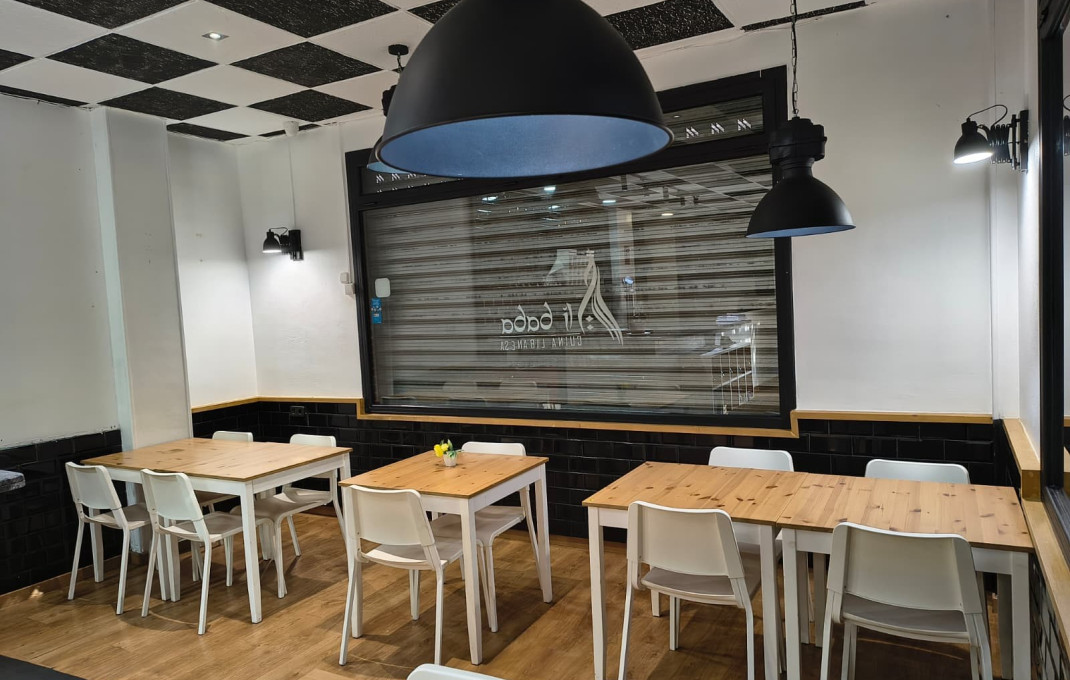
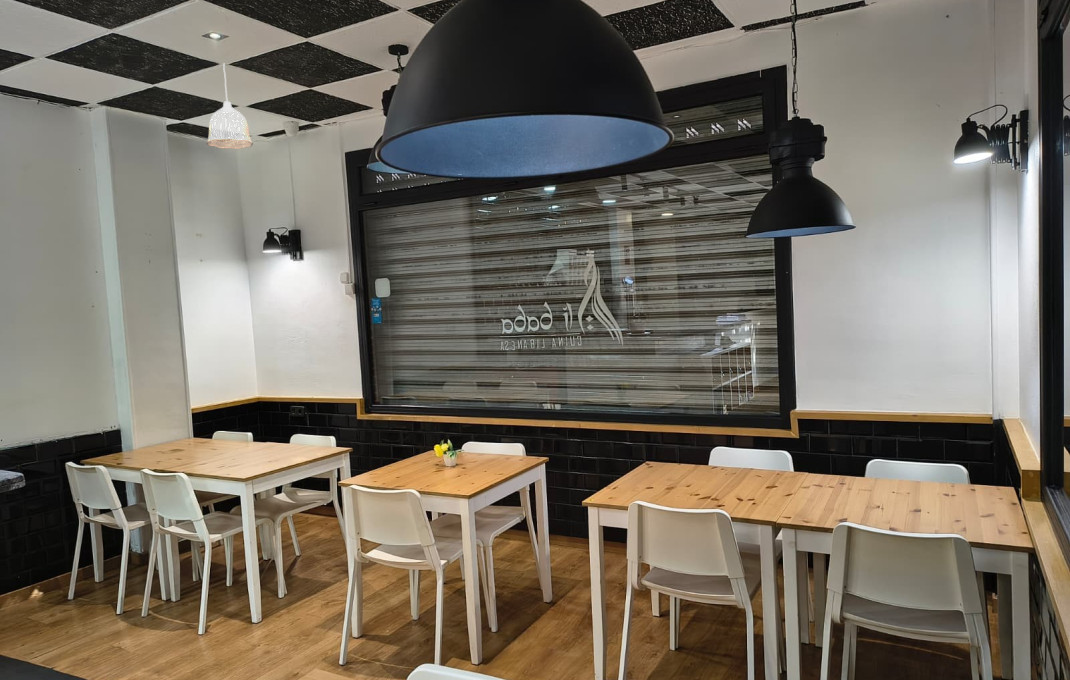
+ pendant lamp (227, 103)
